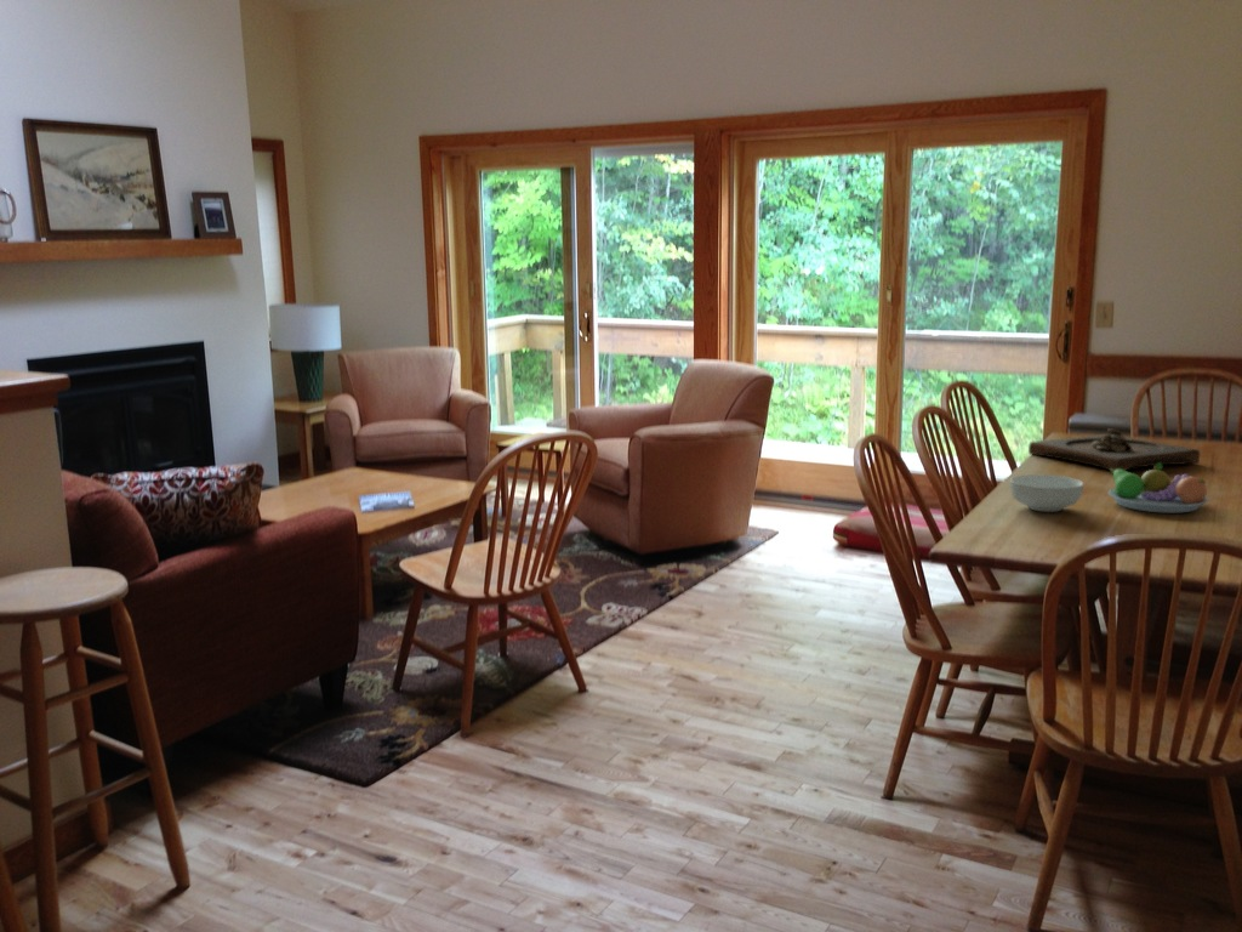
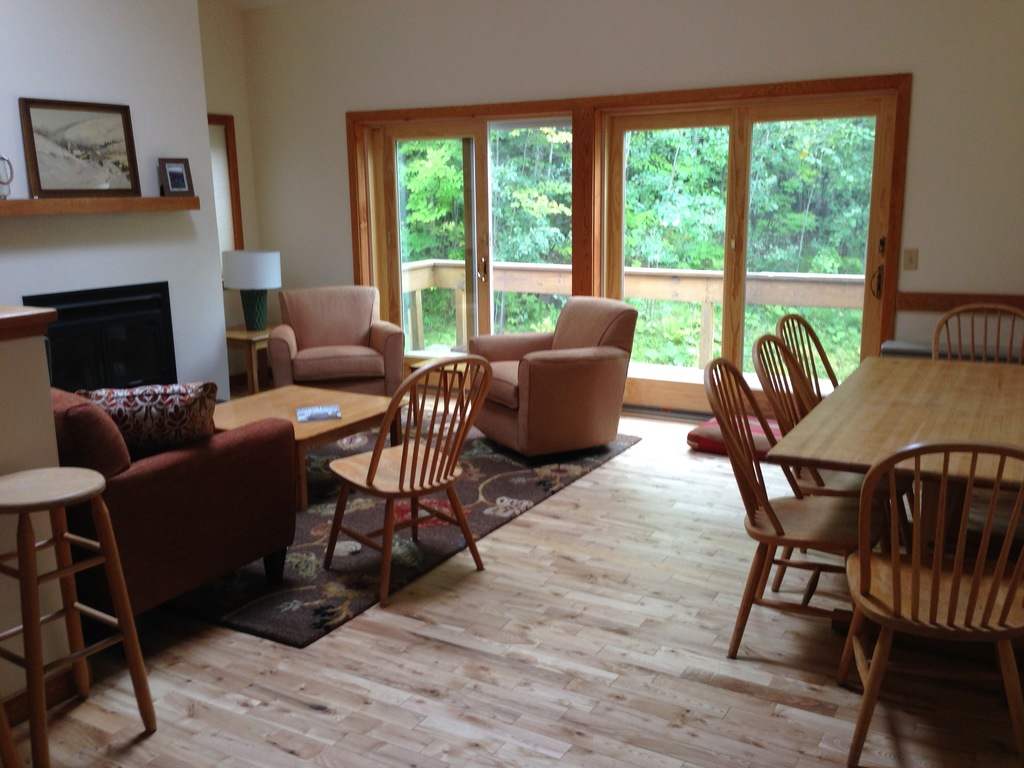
- cereal bowl (1046, 494)
- fruit bowl (1155, 485)
- wooden tray (1112, 444)
